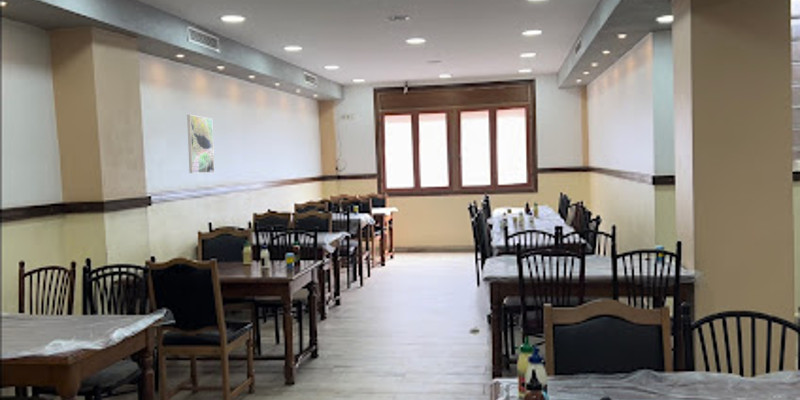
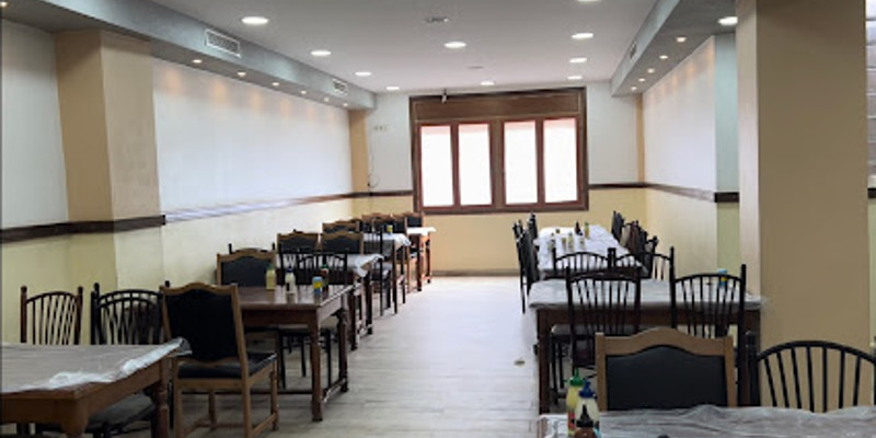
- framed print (201, 144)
